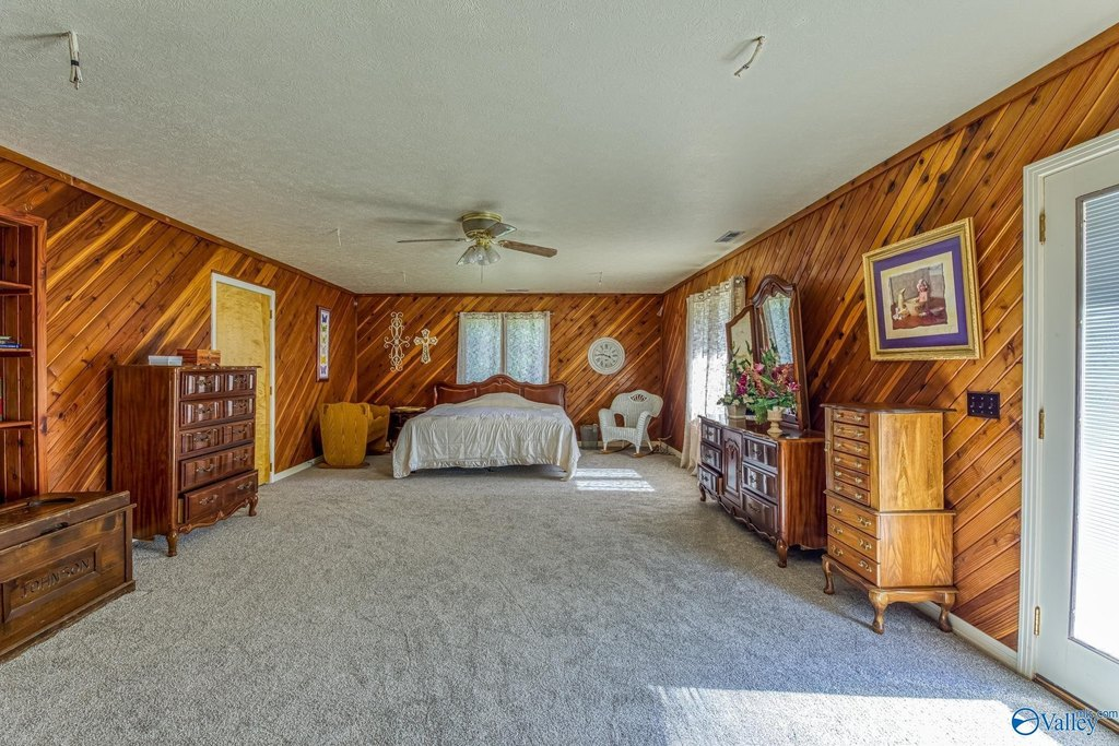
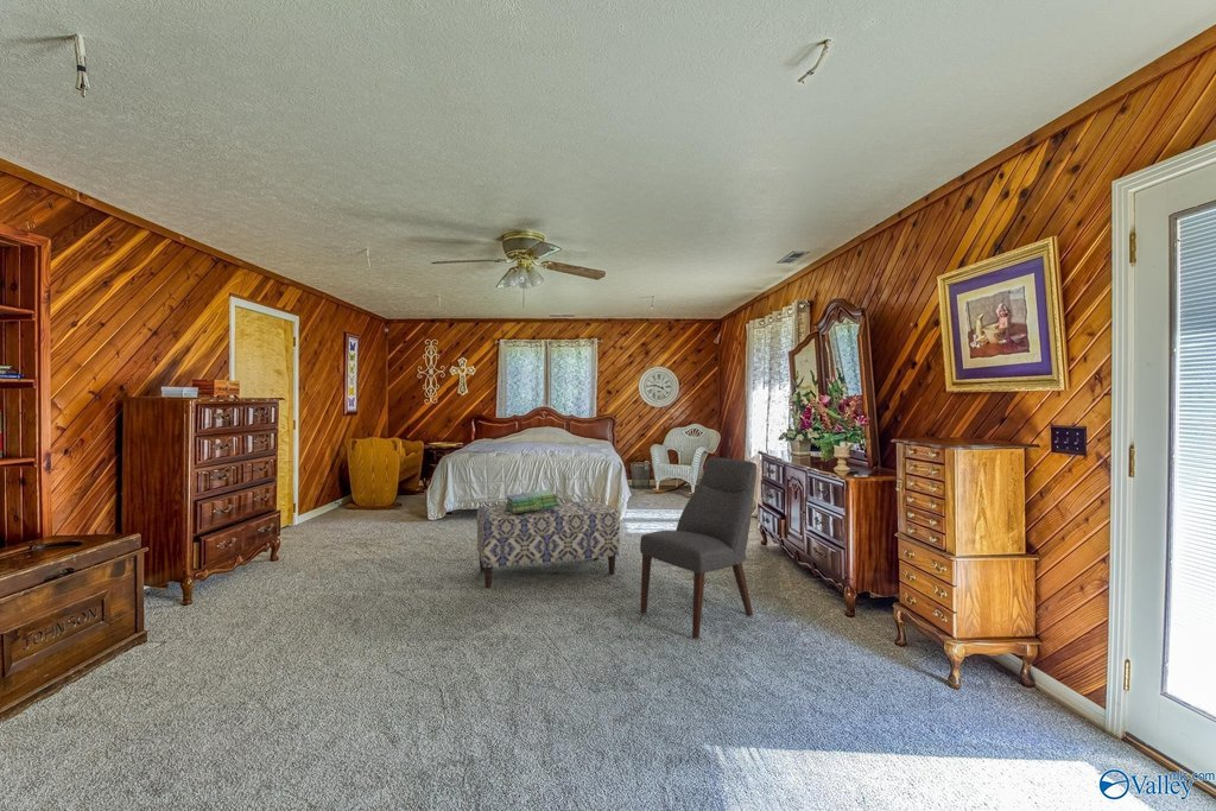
+ chair (703, 537)
+ stack of books (532, 502)
+ bench (546, 540)
